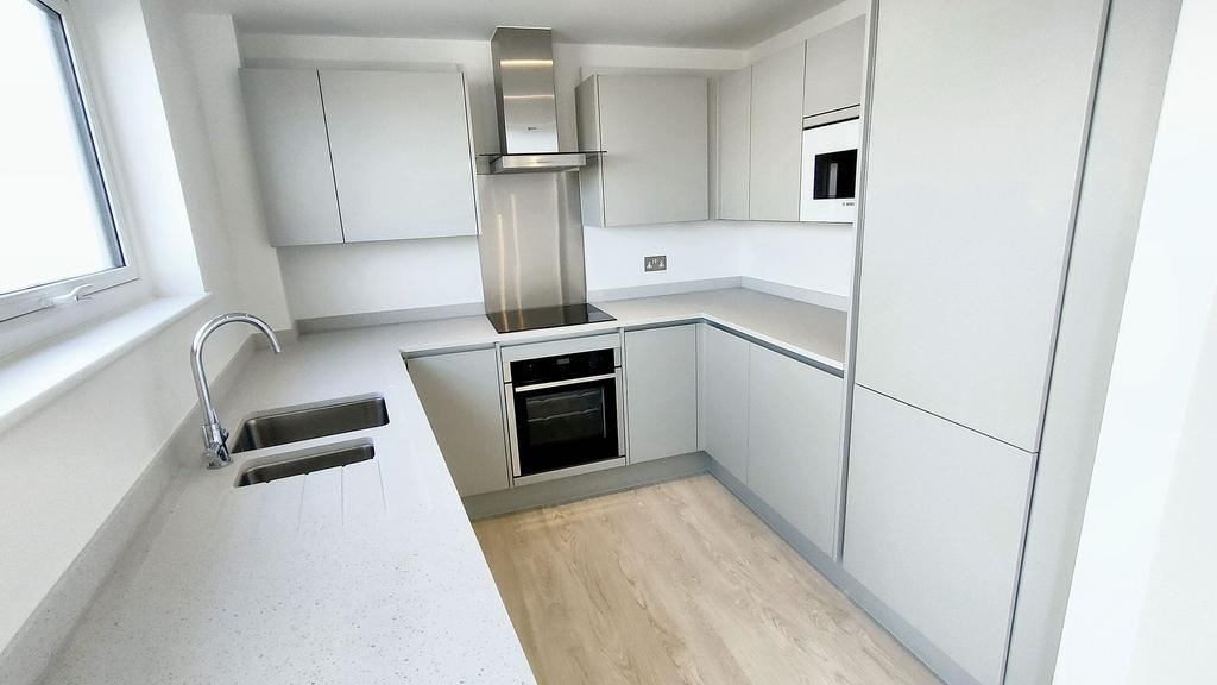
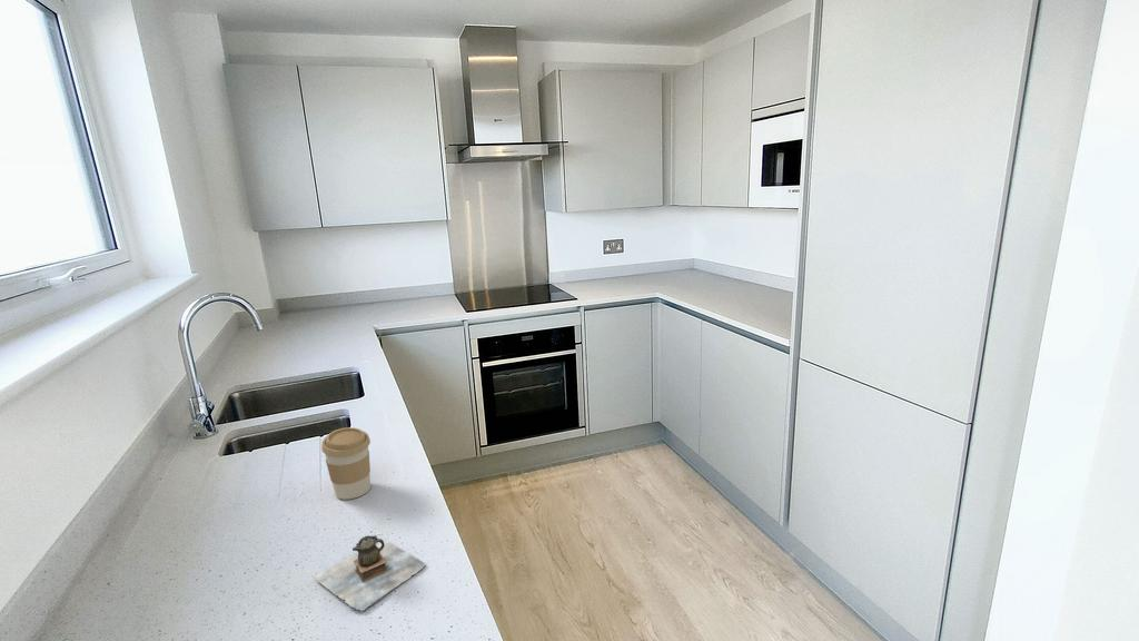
+ coffee cup (348, 462)
+ teapot (368, 553)
